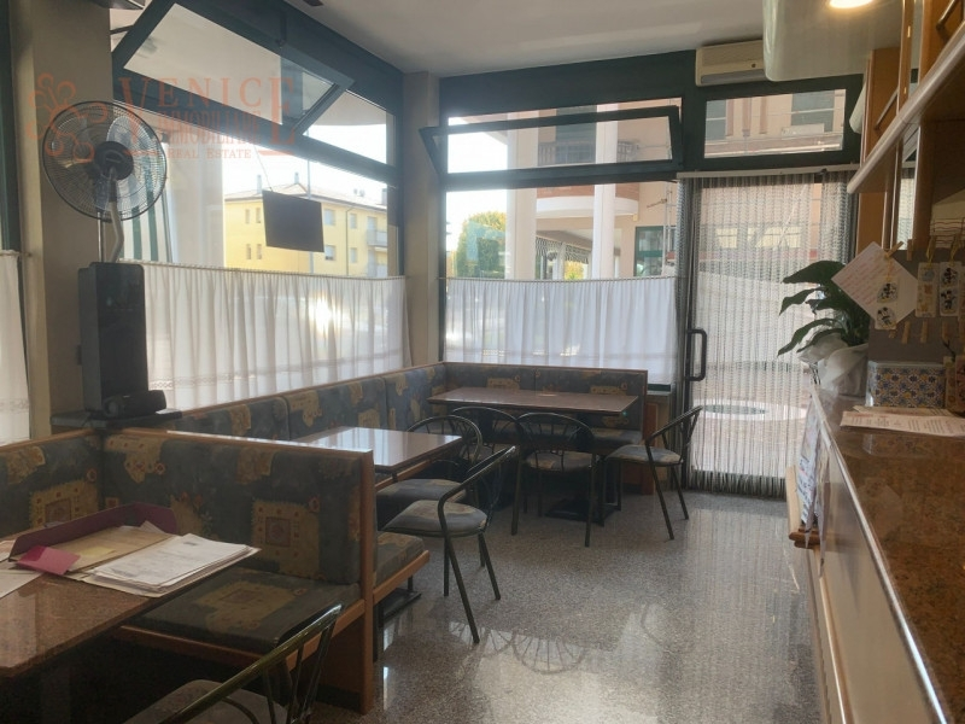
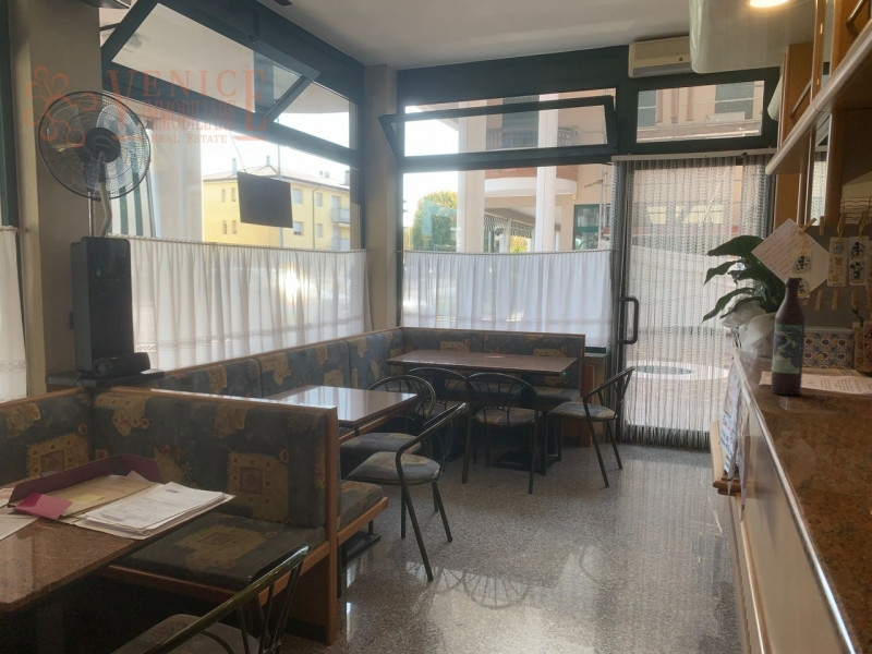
+ wine bottle (788, 336)
